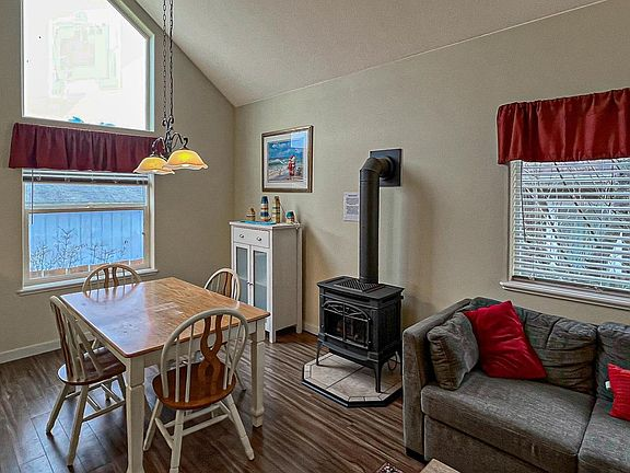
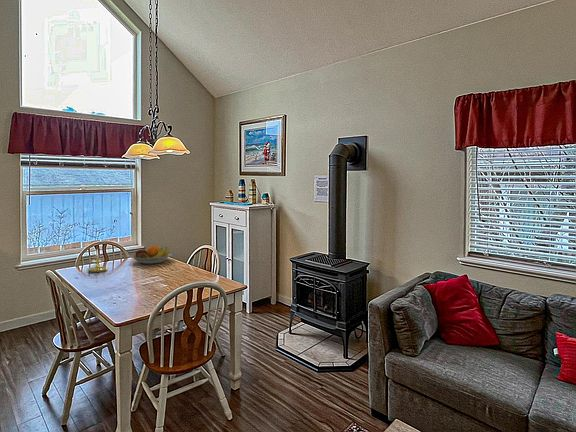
+ fruit bowl (151, 253)
+ candle holder (97, 259)
